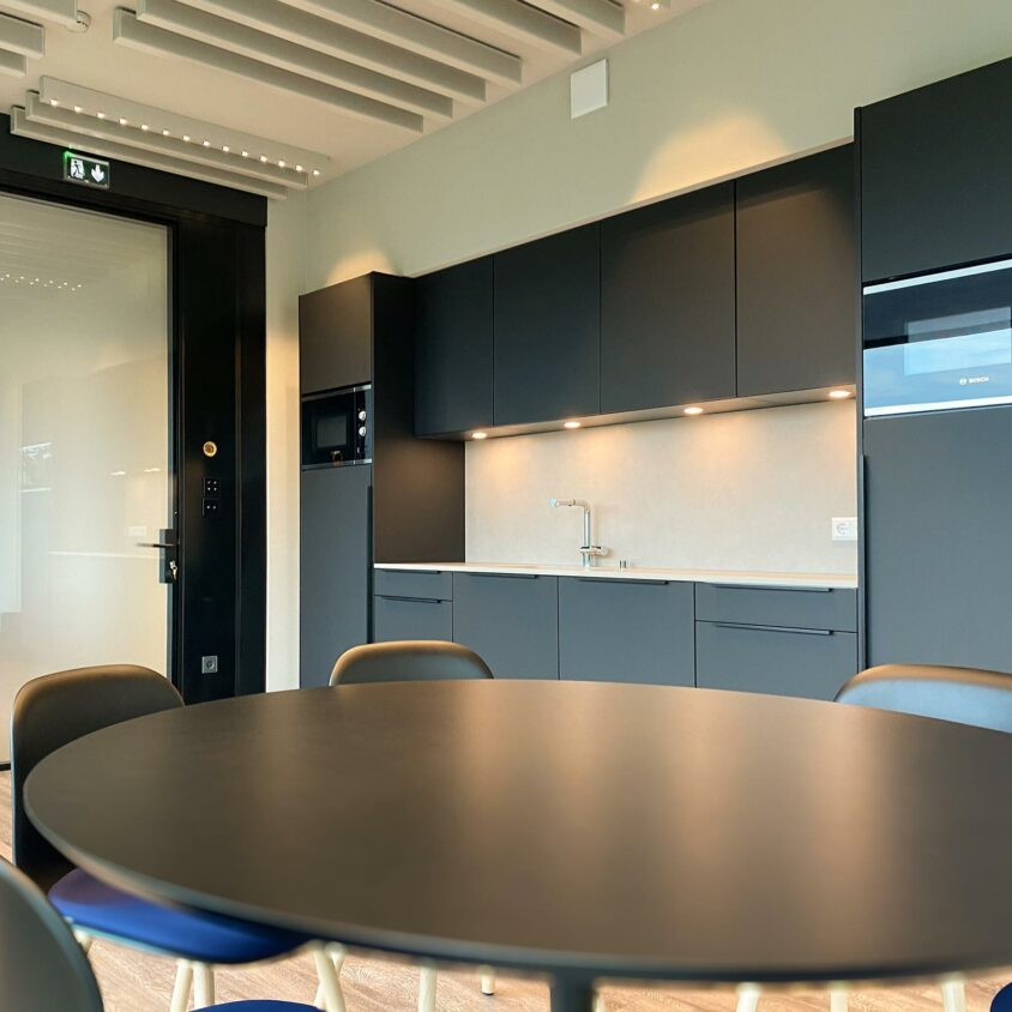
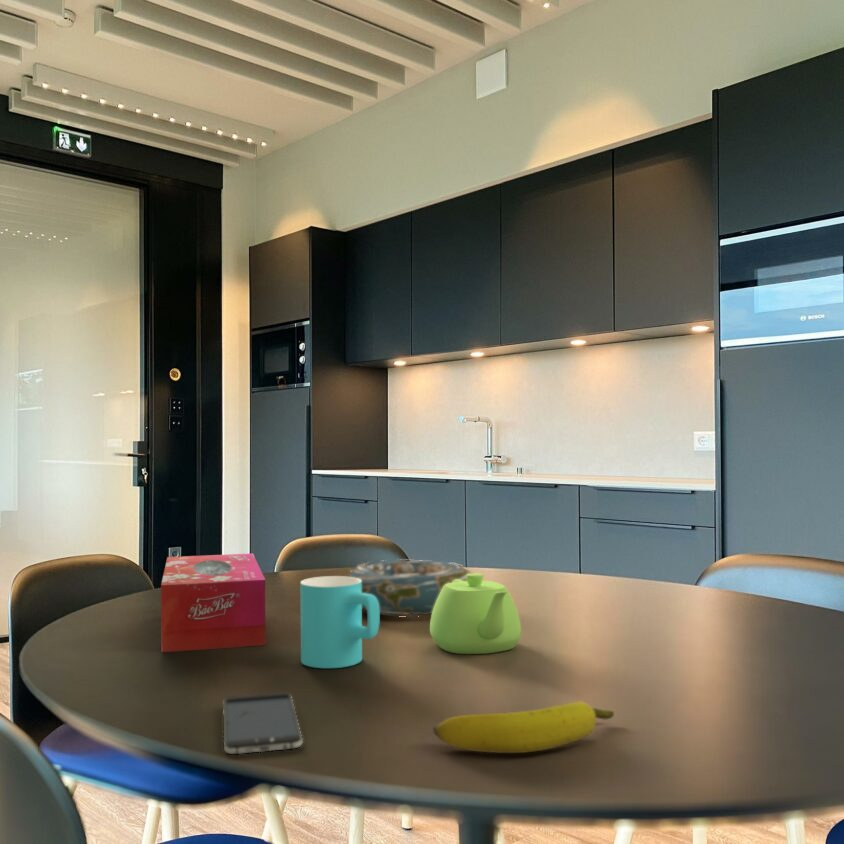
+ cup (336, 622)
+ teapot (477, 610)
+ decorative bowl (410, 586)
+ tissue box (212, 597)
+ smartphone (260, 719)
+ banana (535, 720)
